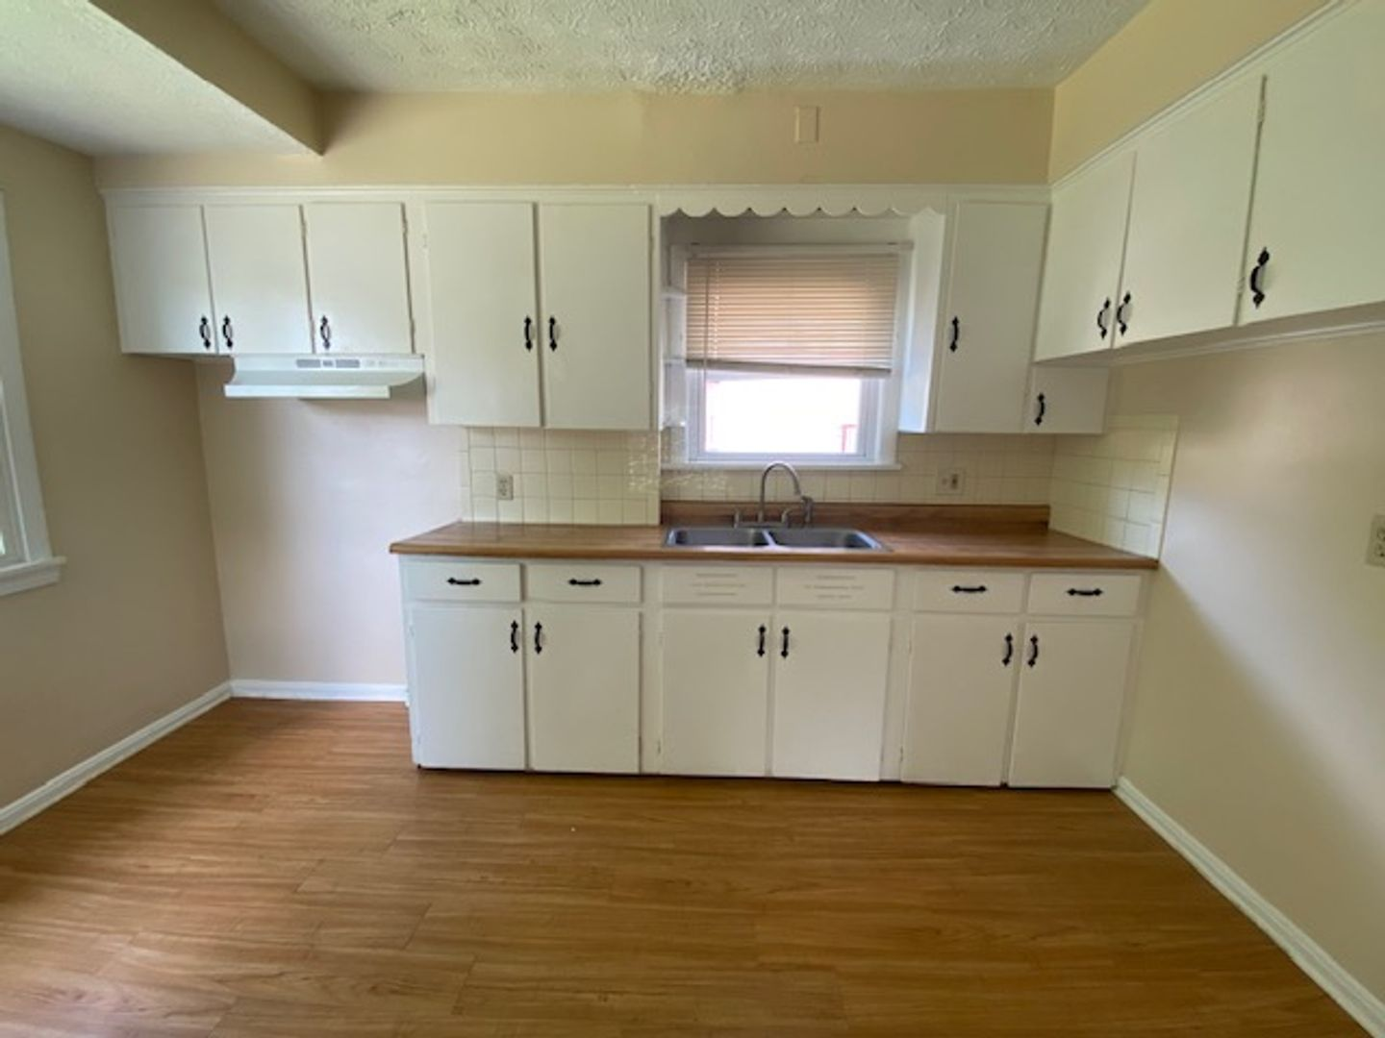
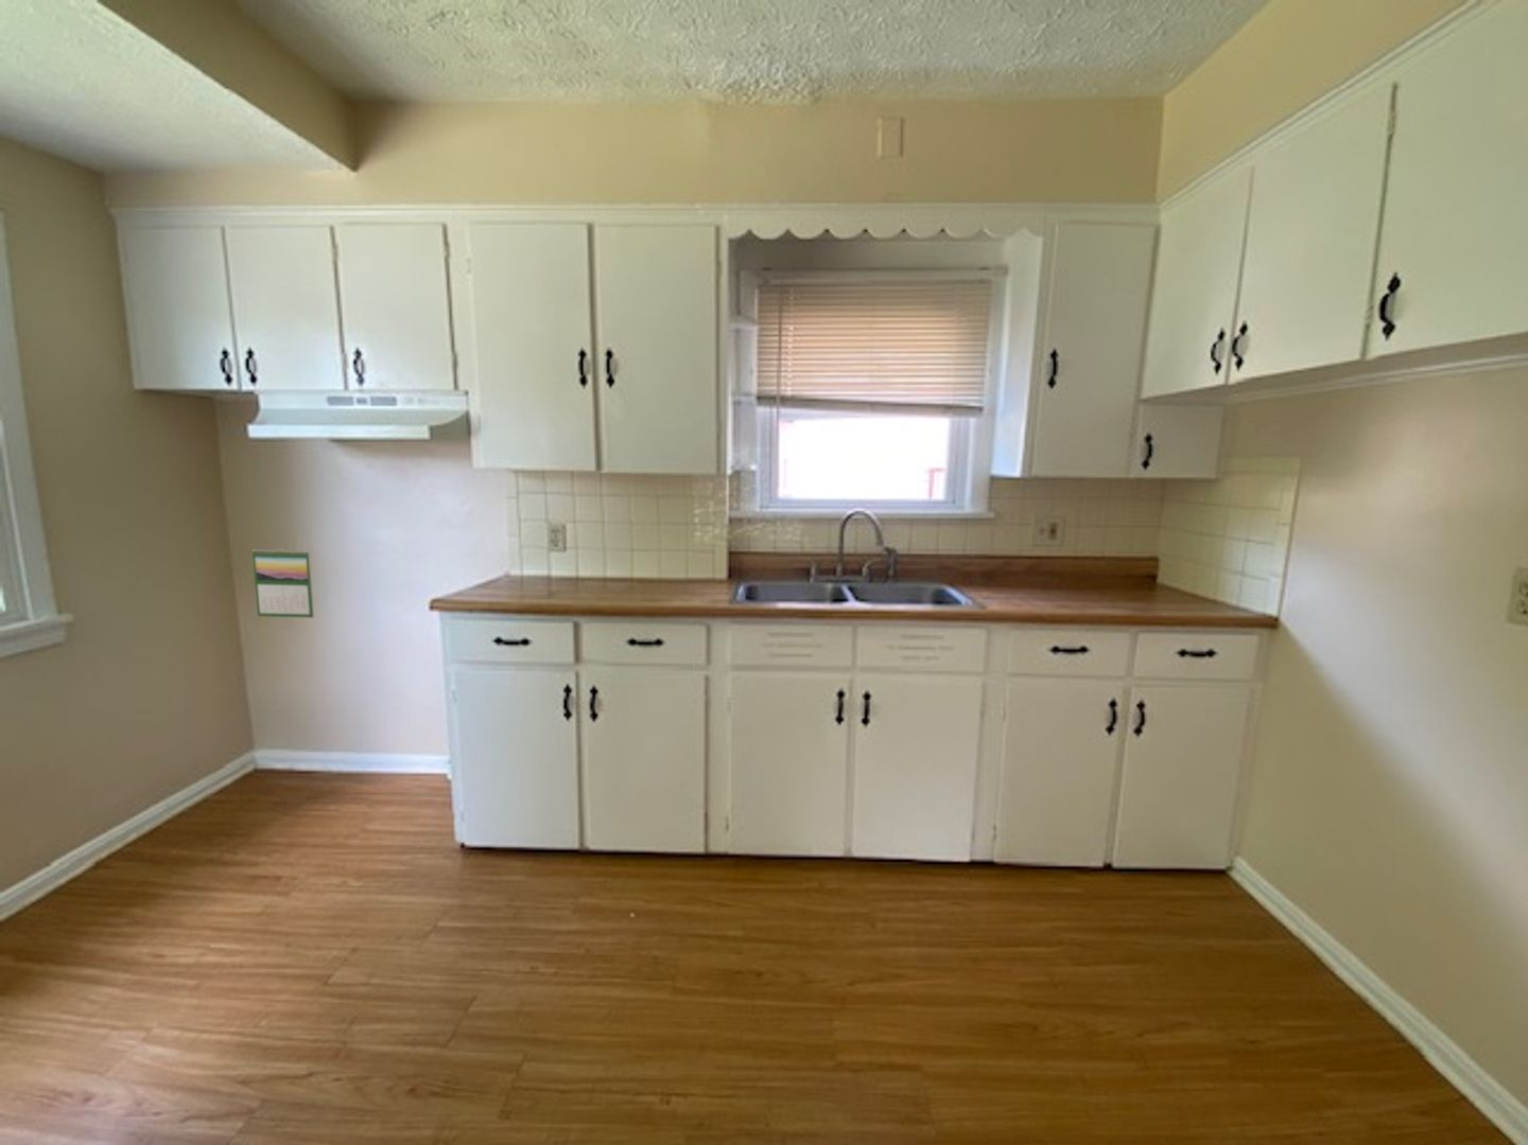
+ calendar (283, 583)
